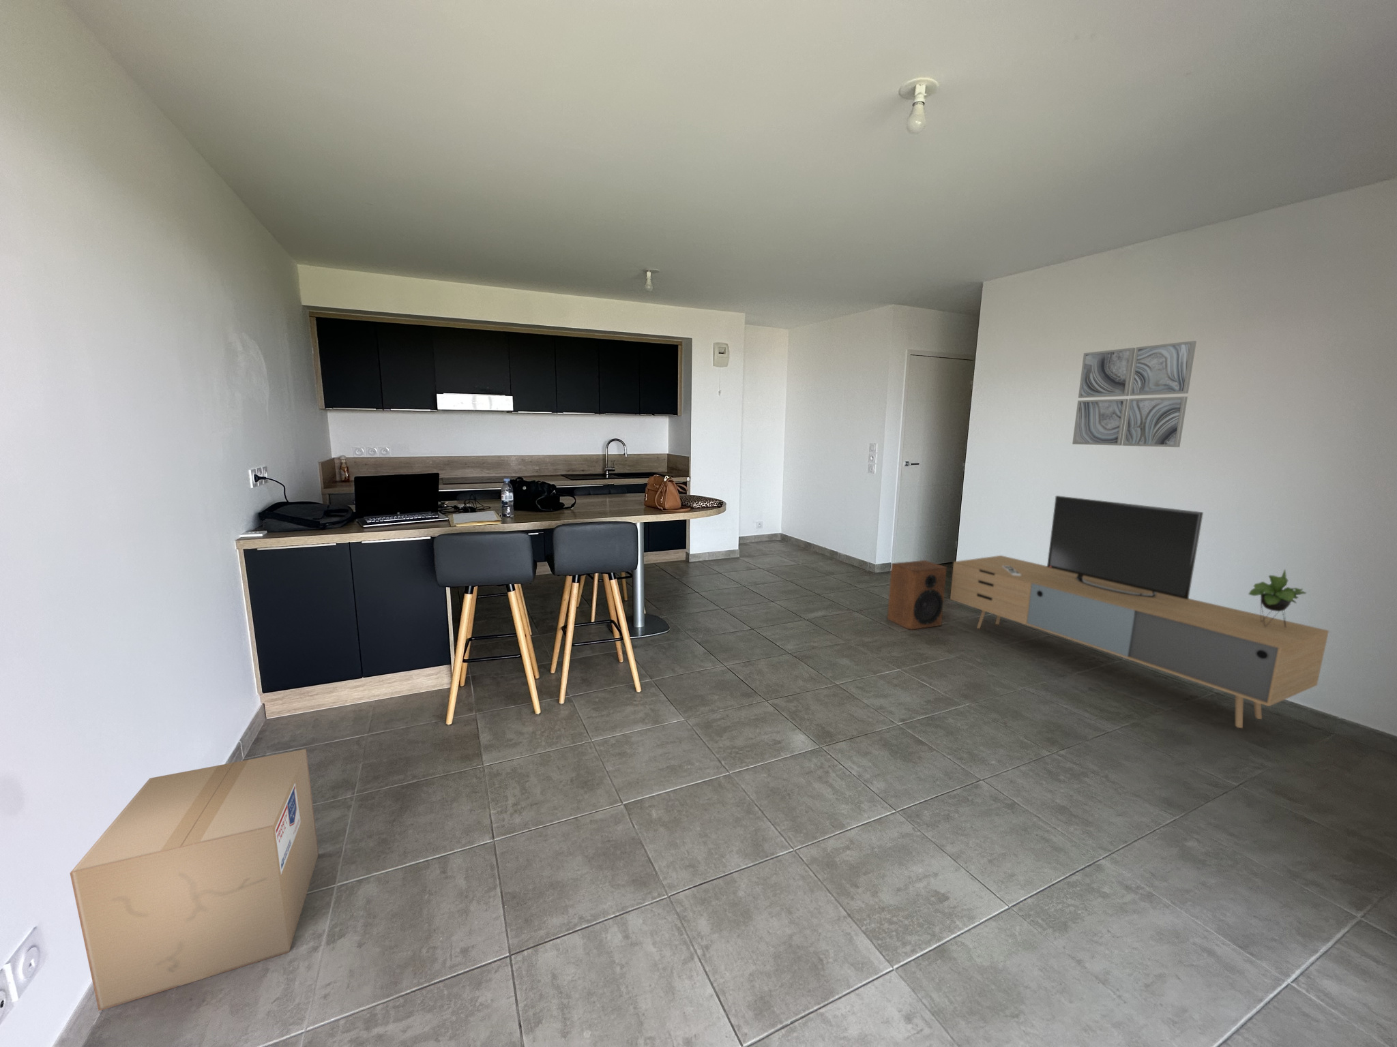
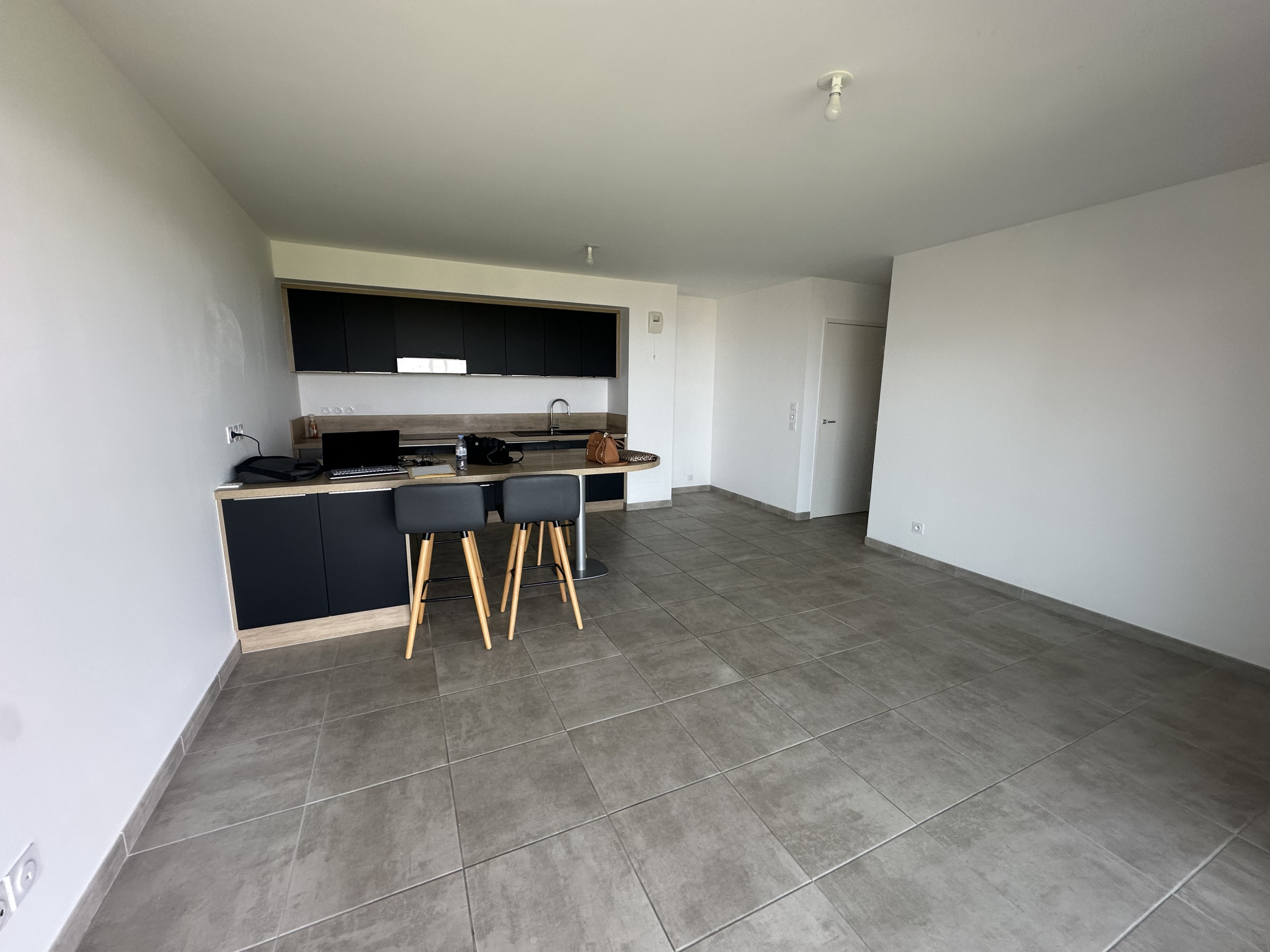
- cardboard box (217, 861)
- media console (1106, 586)
- speaker (916, 594)
- wall art (1129, 395)
